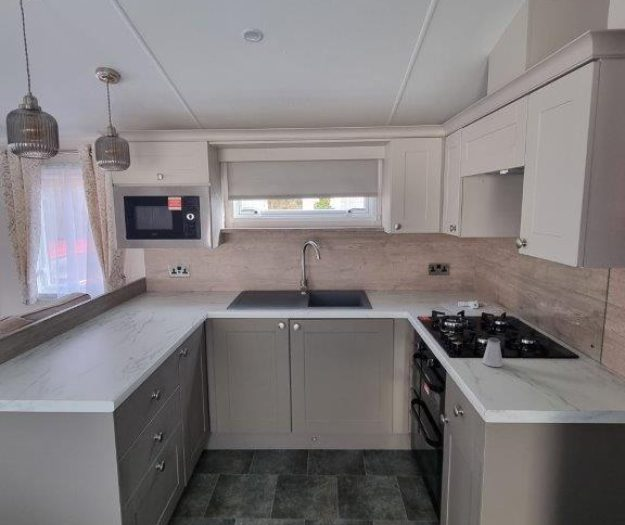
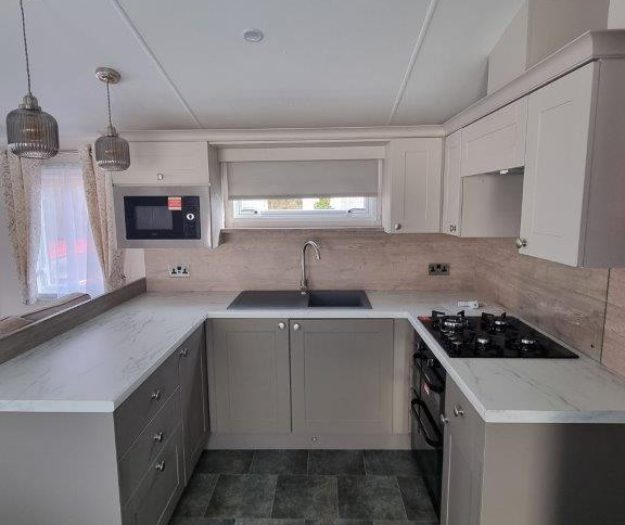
- saltshaker (493, 351)
